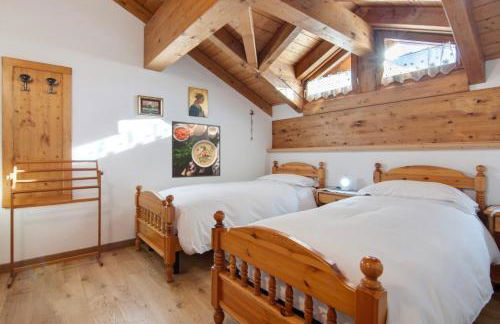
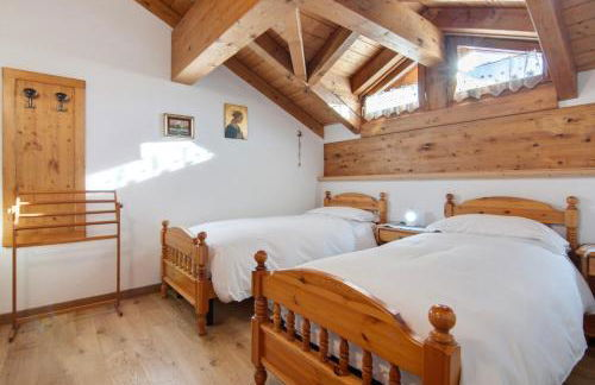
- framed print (197, 150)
